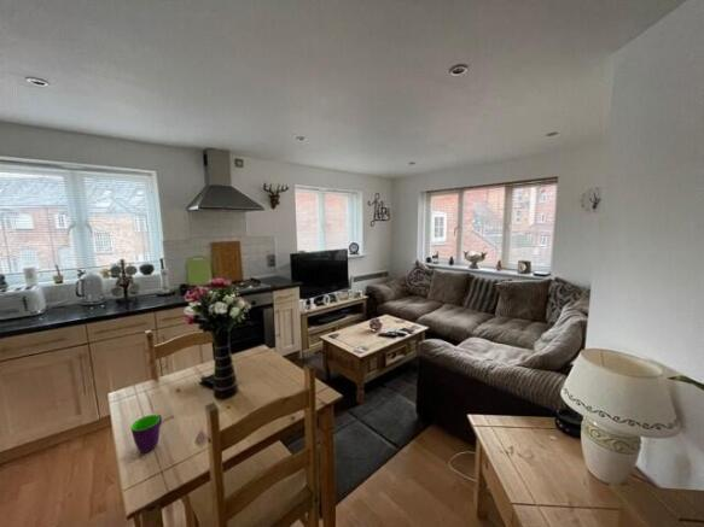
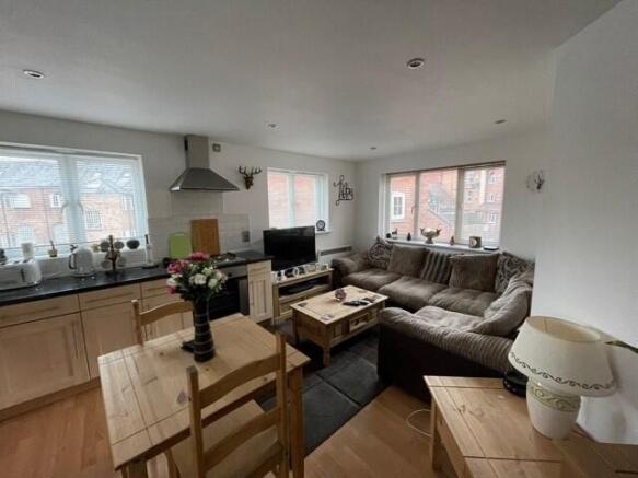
- mug (150, 432)
